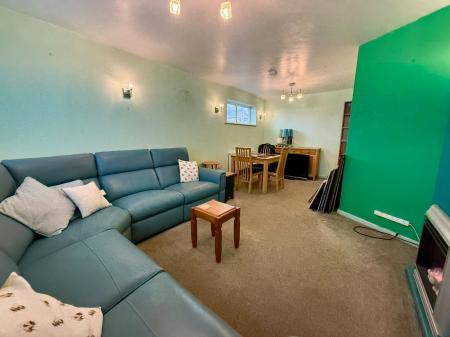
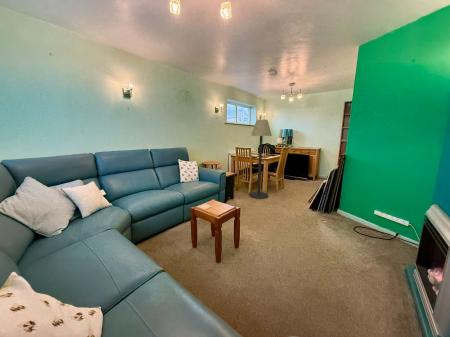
+ floor lamp (260, 159)
